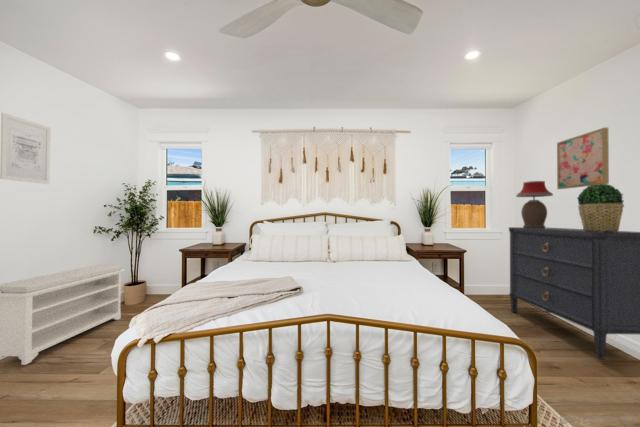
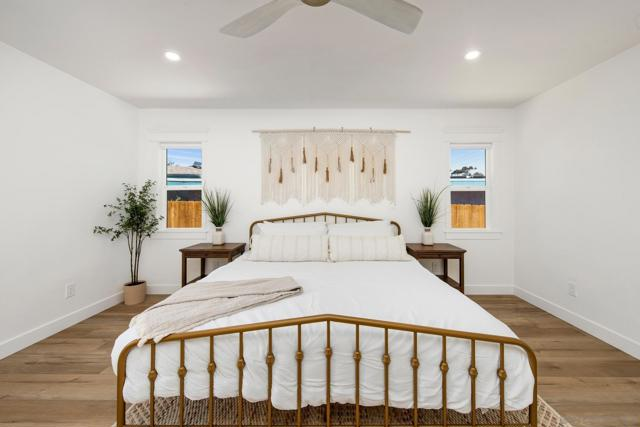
- bench (66, 305)
- wall art (27, 151)
- dresser (568, 281)
- potted plant (599, 207)
- table lamp (533, 204)
- wall art (580, 161)
